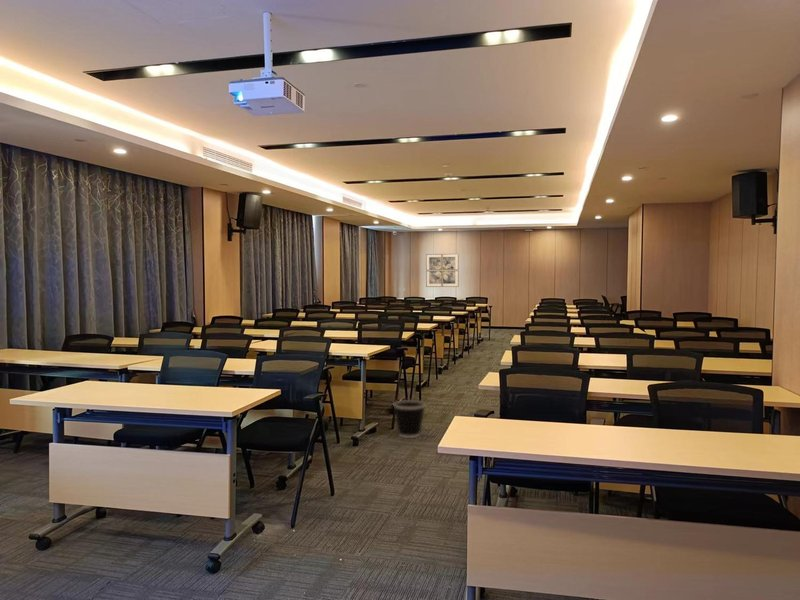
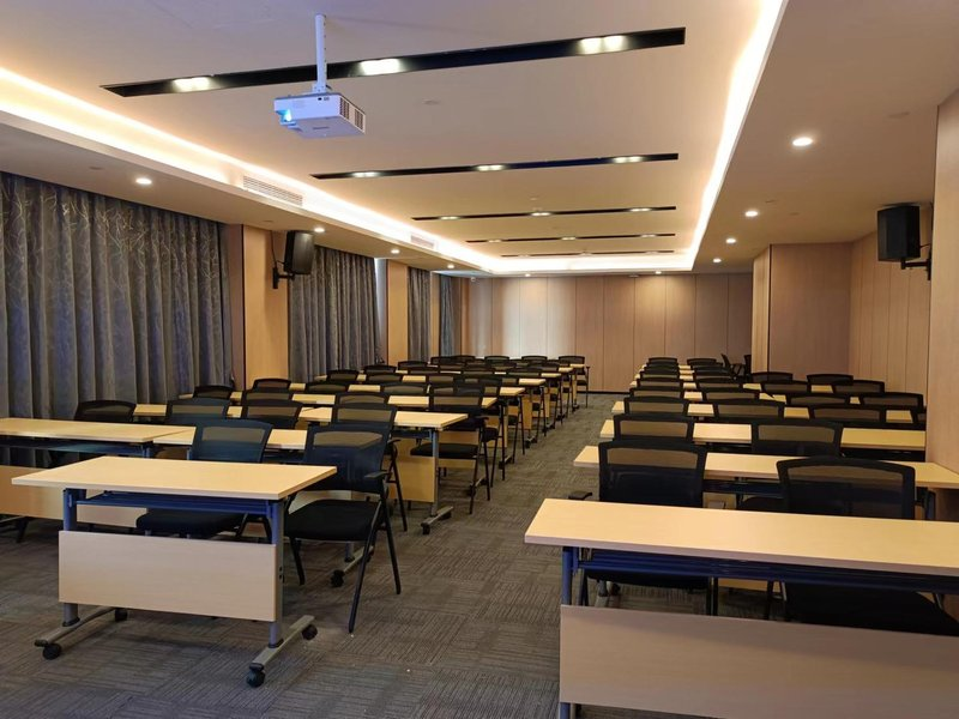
- wastebasket (409, 419)
- wall art (442, 269)
